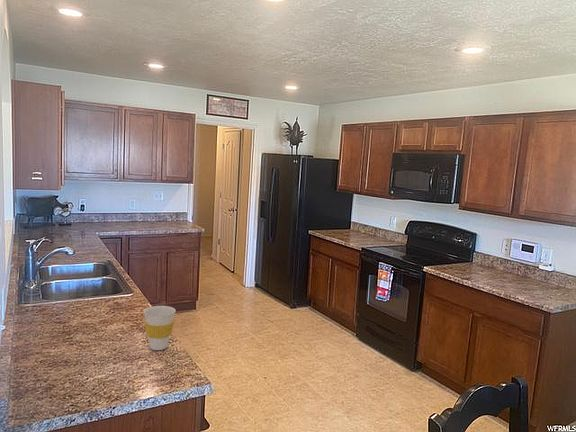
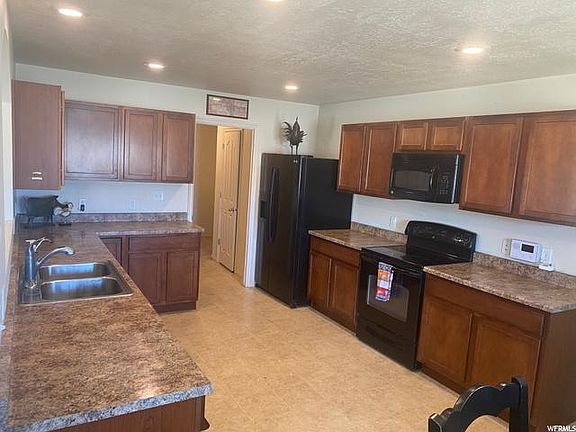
- cup (159, 329)
